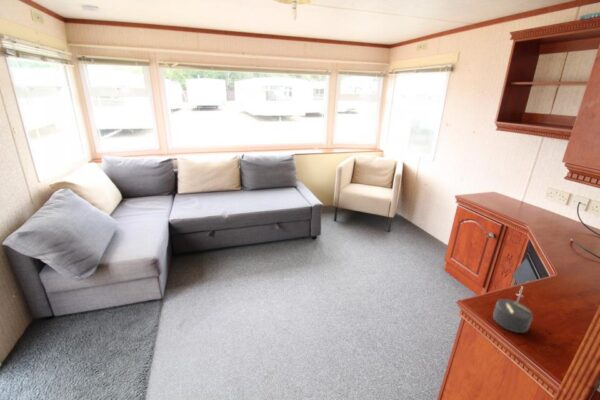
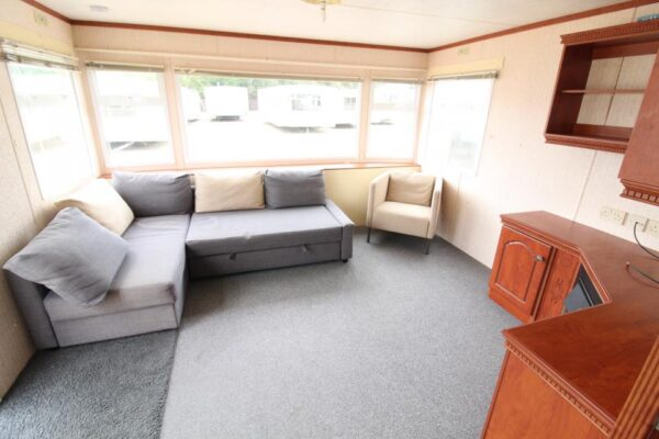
- candle (515, 304)
